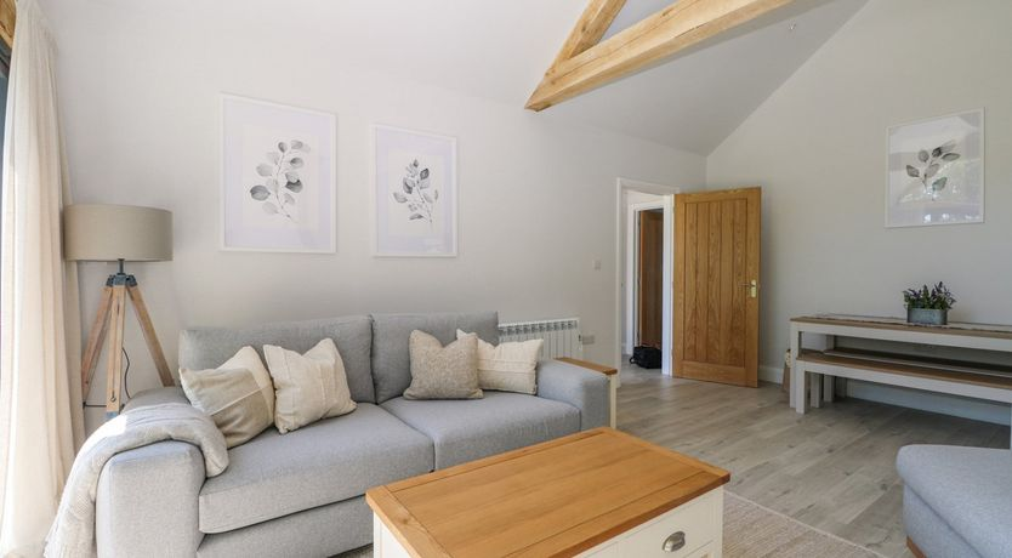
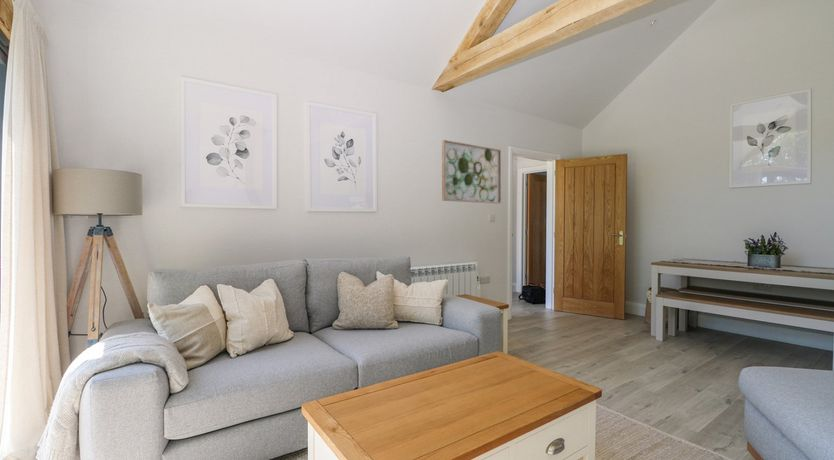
+ wall art (473, 173)
